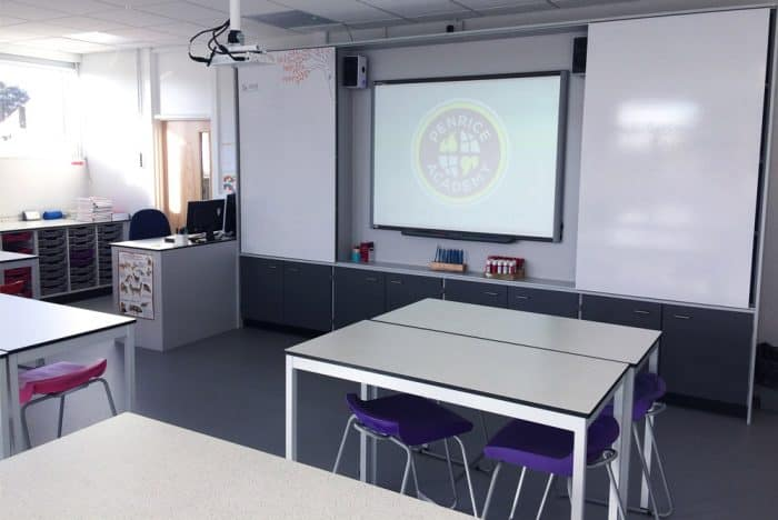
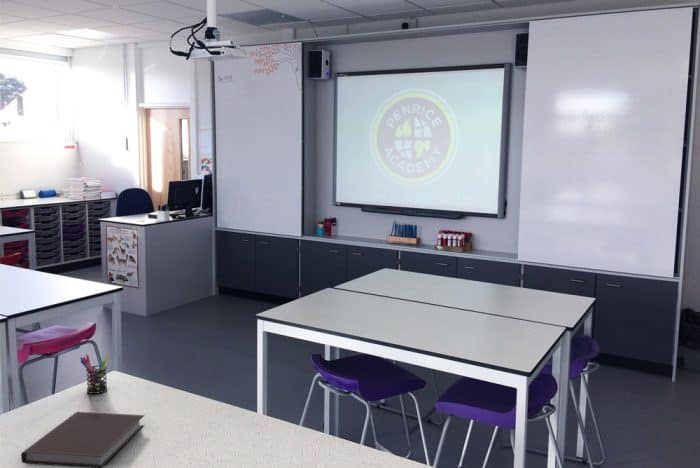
+ pen holder (96, 372)
+ notebook (87, 437)
